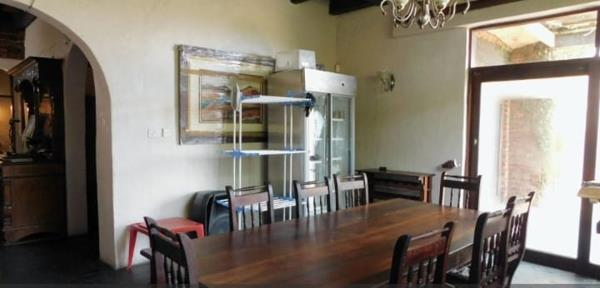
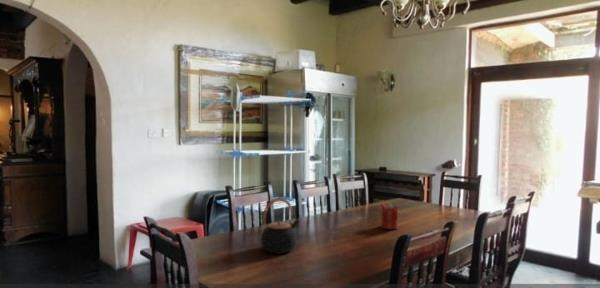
+ candle (389, 214)
+ teapot (281, 223)
